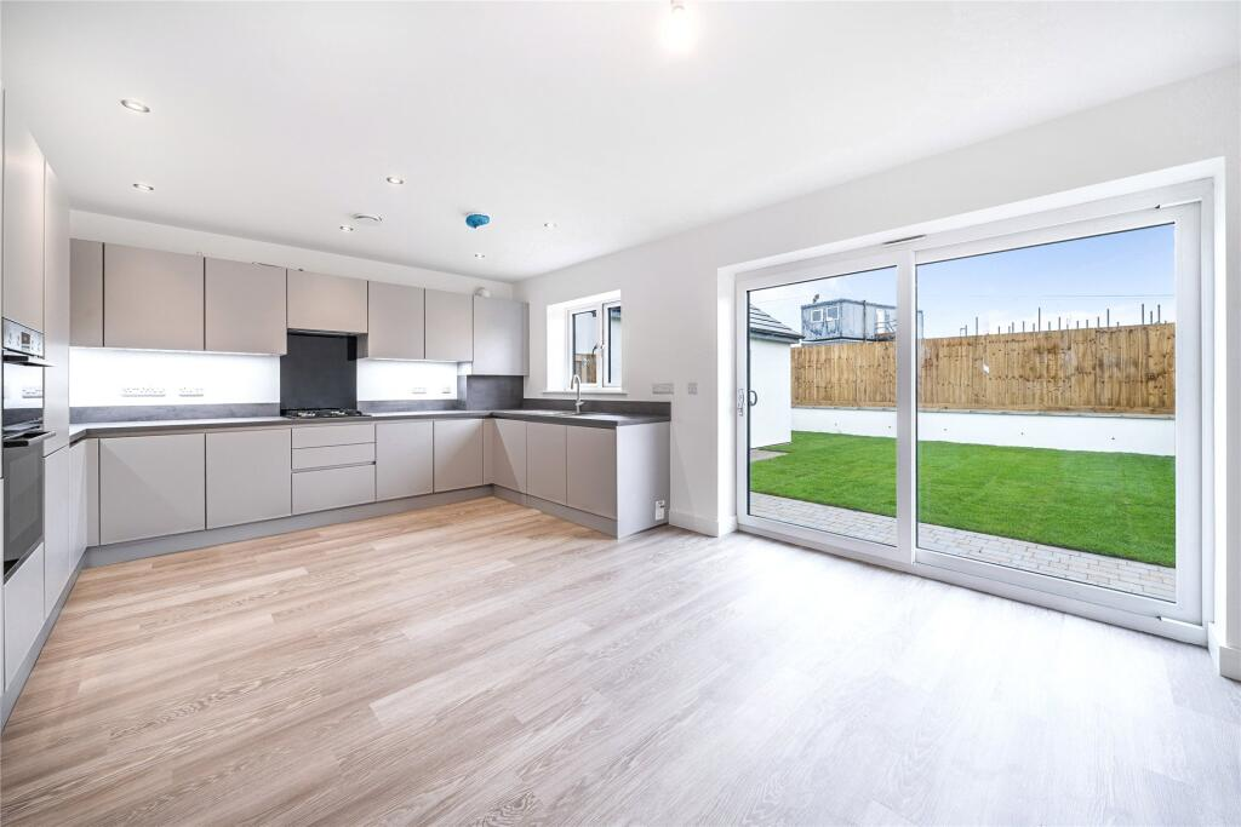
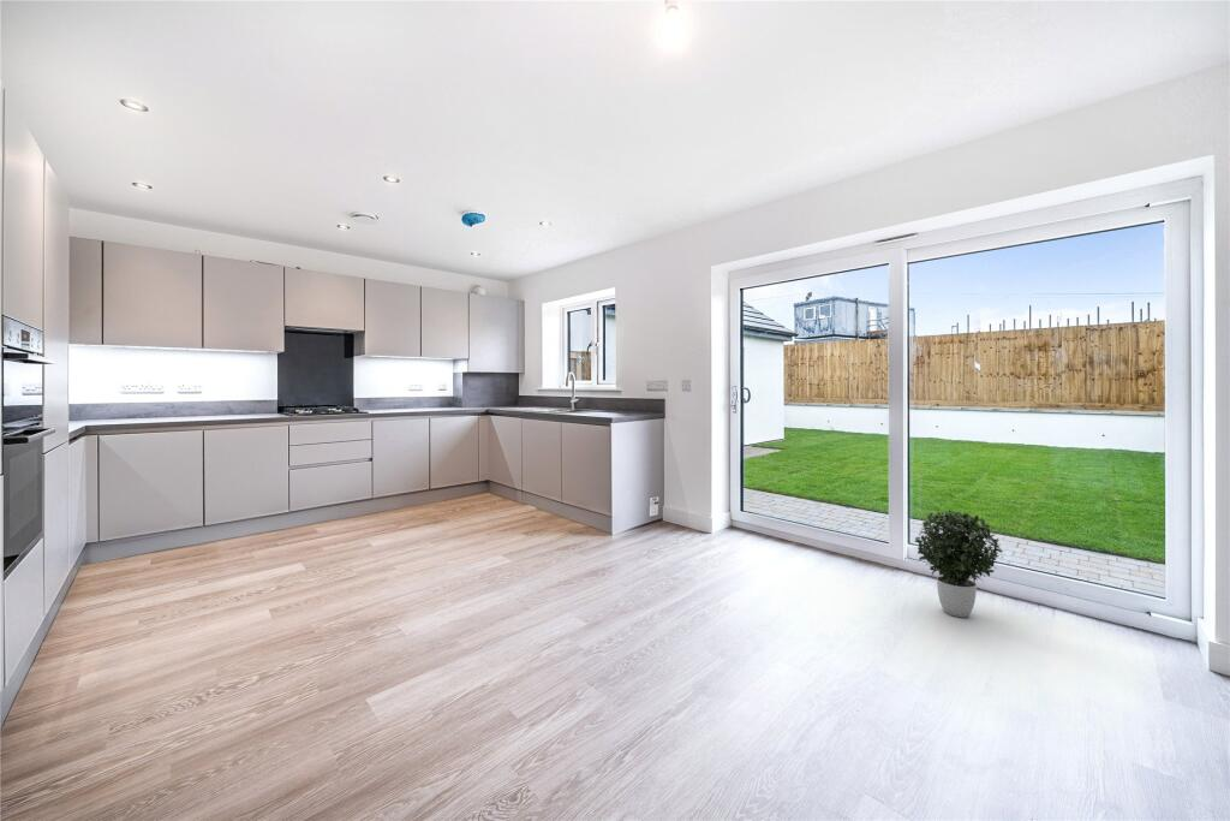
+ potted plant (957, 561)
